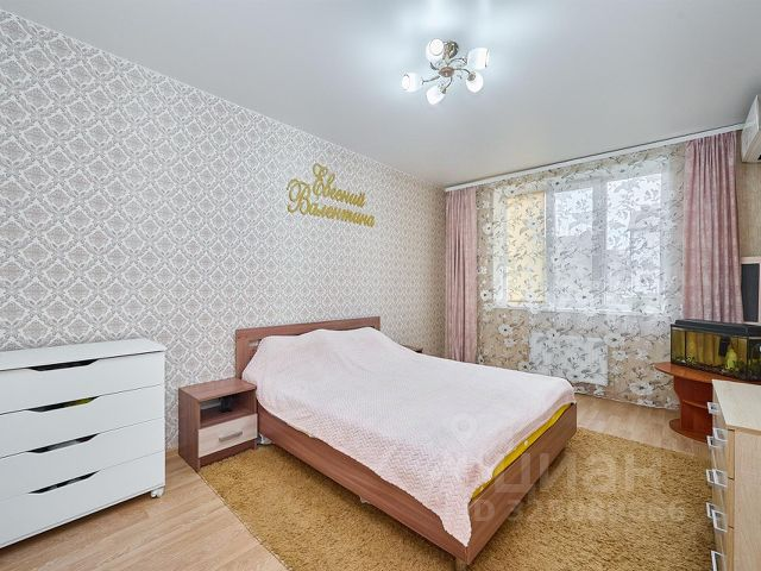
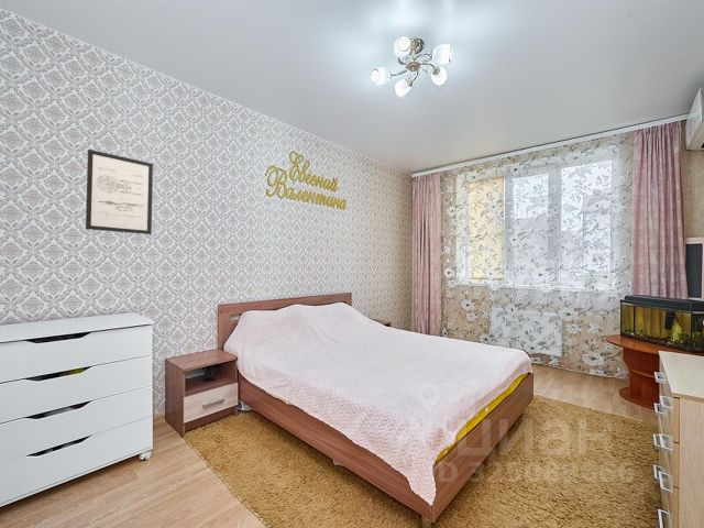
+ wall art (121, 194)
